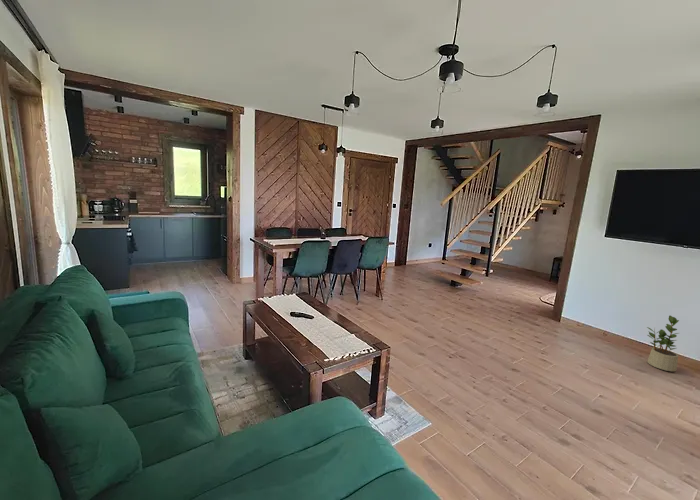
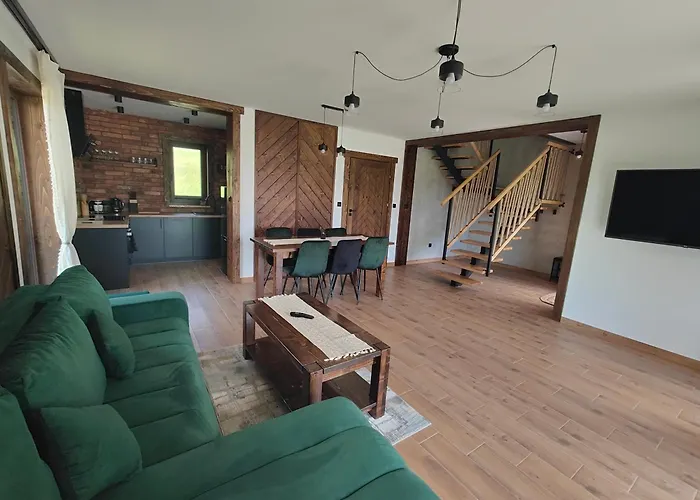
- potted plant (663, 341)
